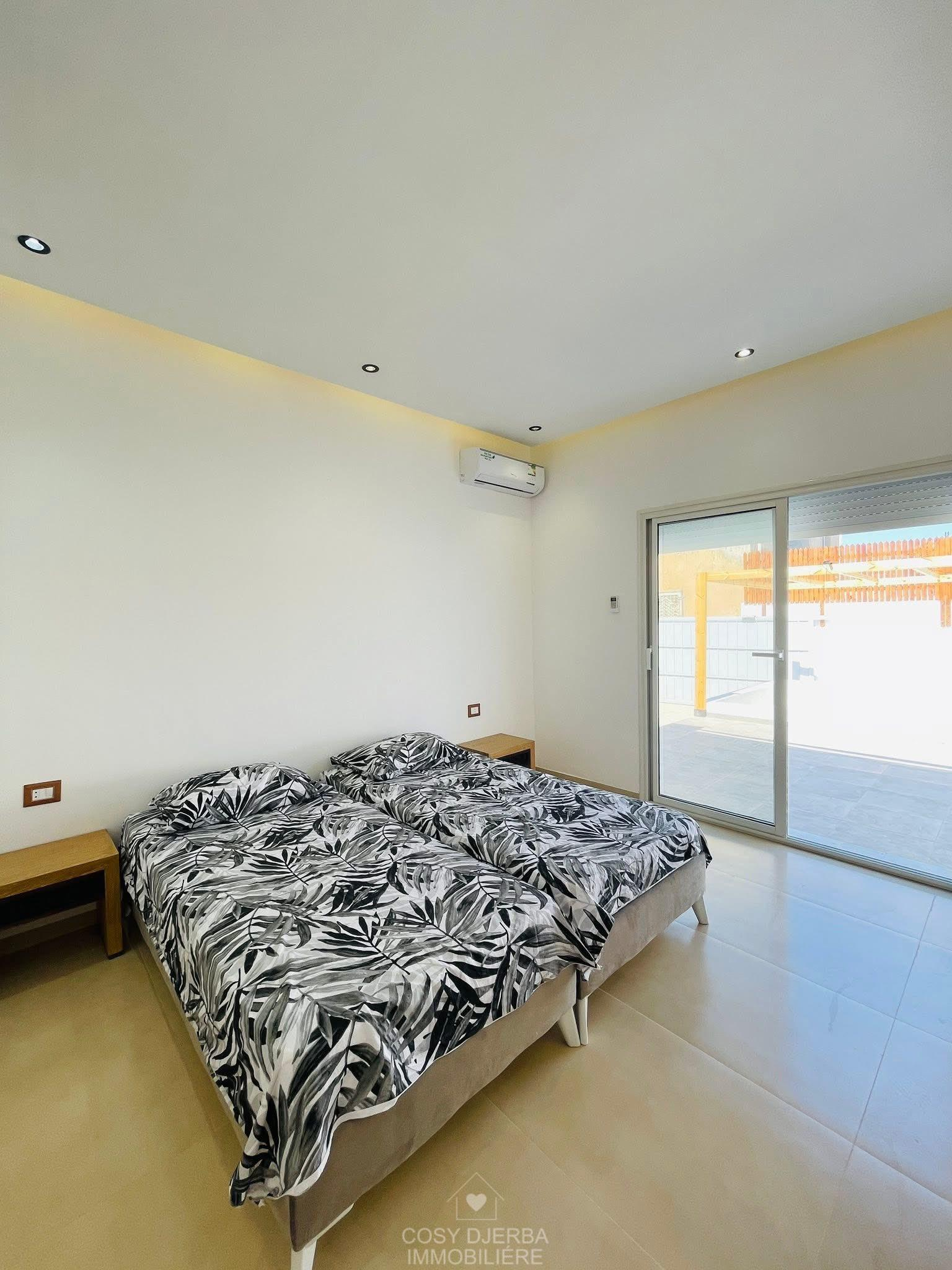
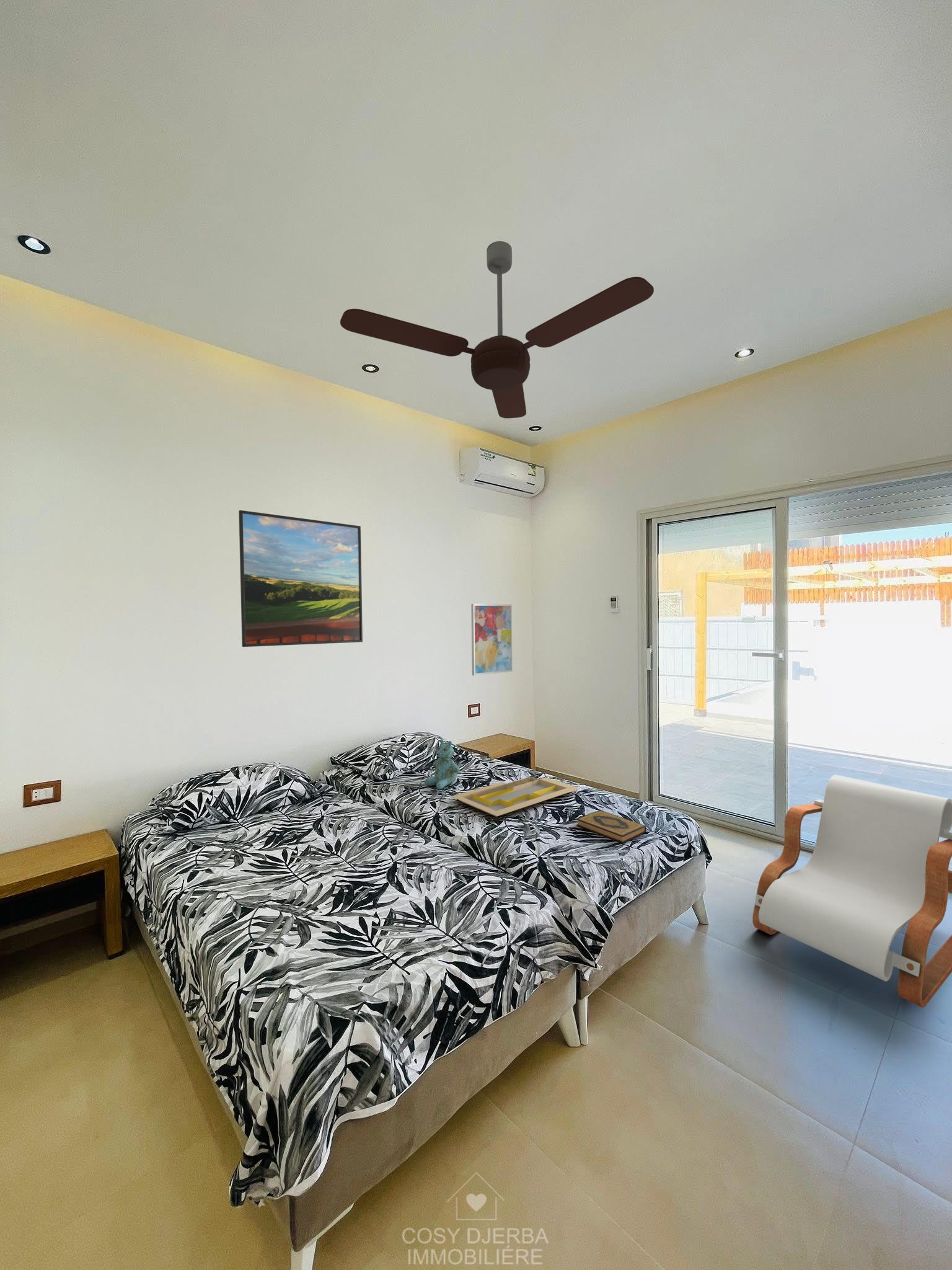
+ stuffed bear (441, 763)
+ serving tray (517, 794)
+ hardback book (610, 825)
+ ceiling fan (498, 328)
+ lounge chair (858, 870)
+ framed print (306, 582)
+ wall art (492, 639)
